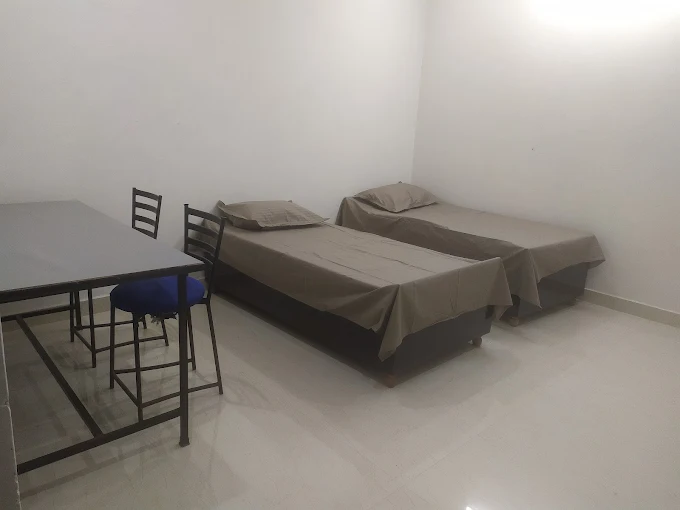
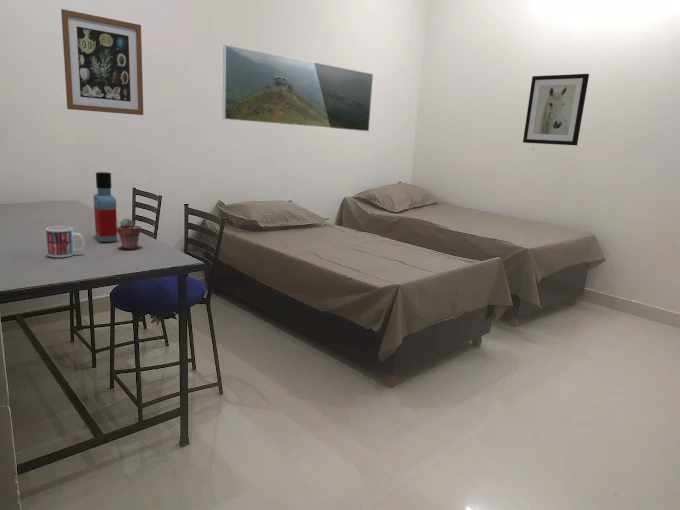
+ mug (65, 241)
+ wall art (554, 110)
+ bottle (104, 206)
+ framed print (306, 94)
+ potted succulent (128, 232)
+ wall art (105, 65)
